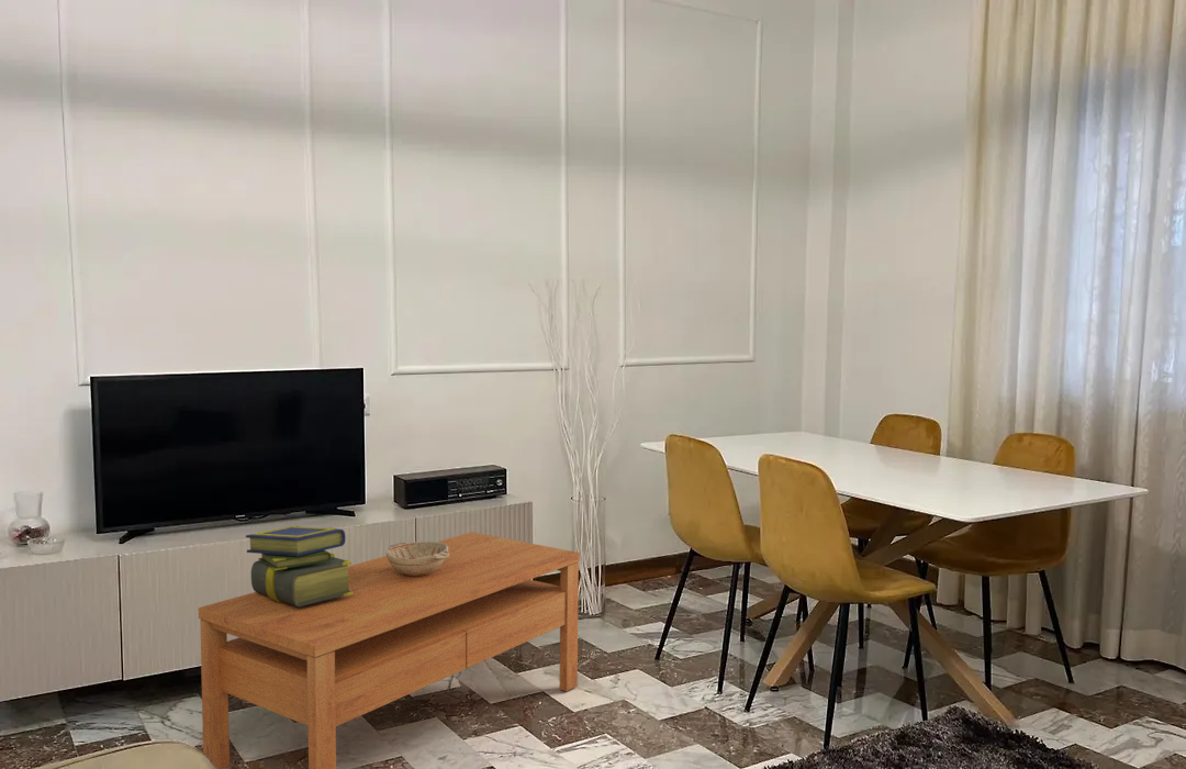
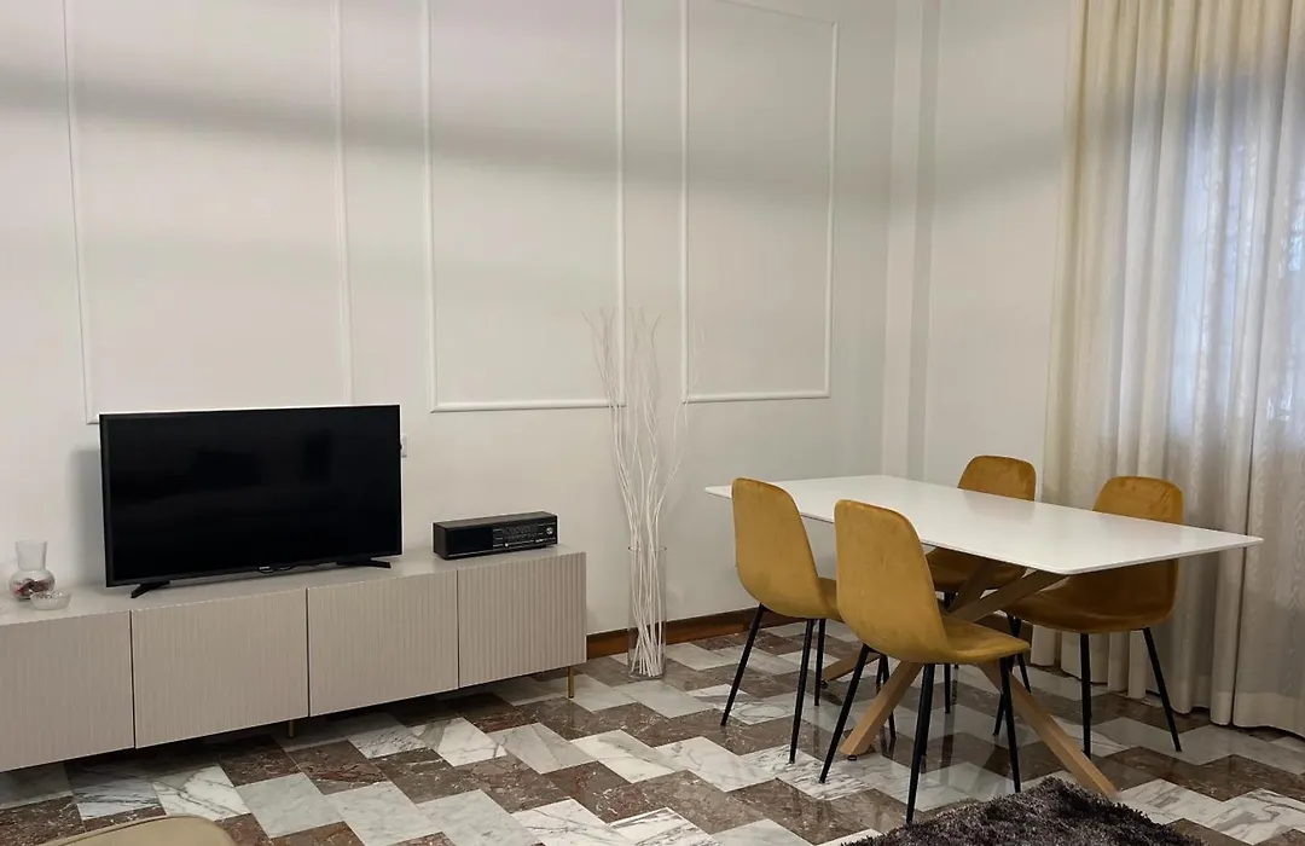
- decorative bowl (416, 559)
- stack of books (296, 560)
- coffee table (410, 650)
